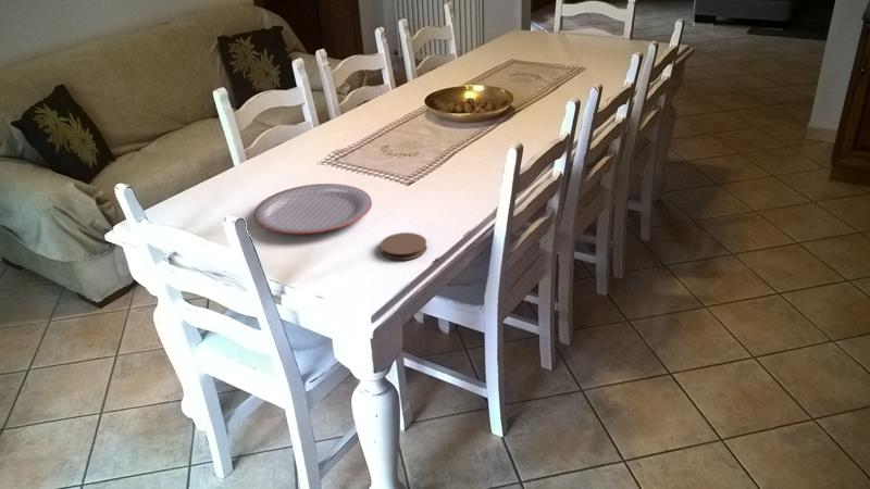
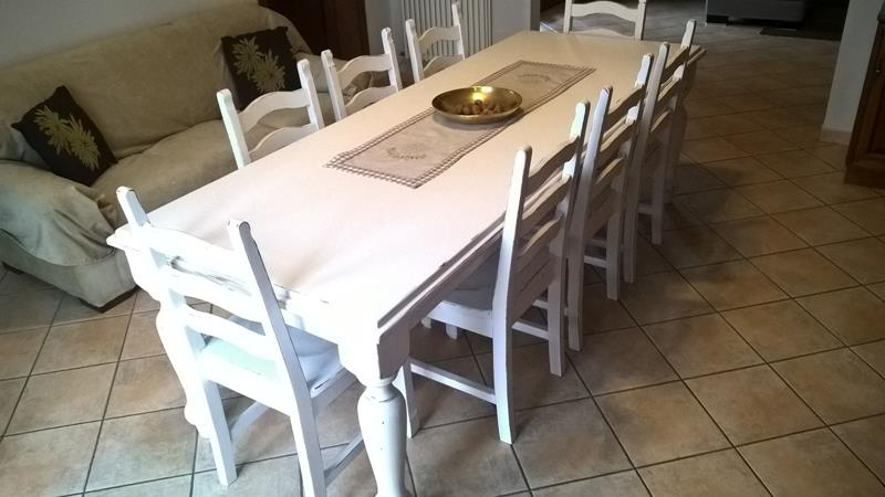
- plate (313, 210)
- coaster (403, 246)
